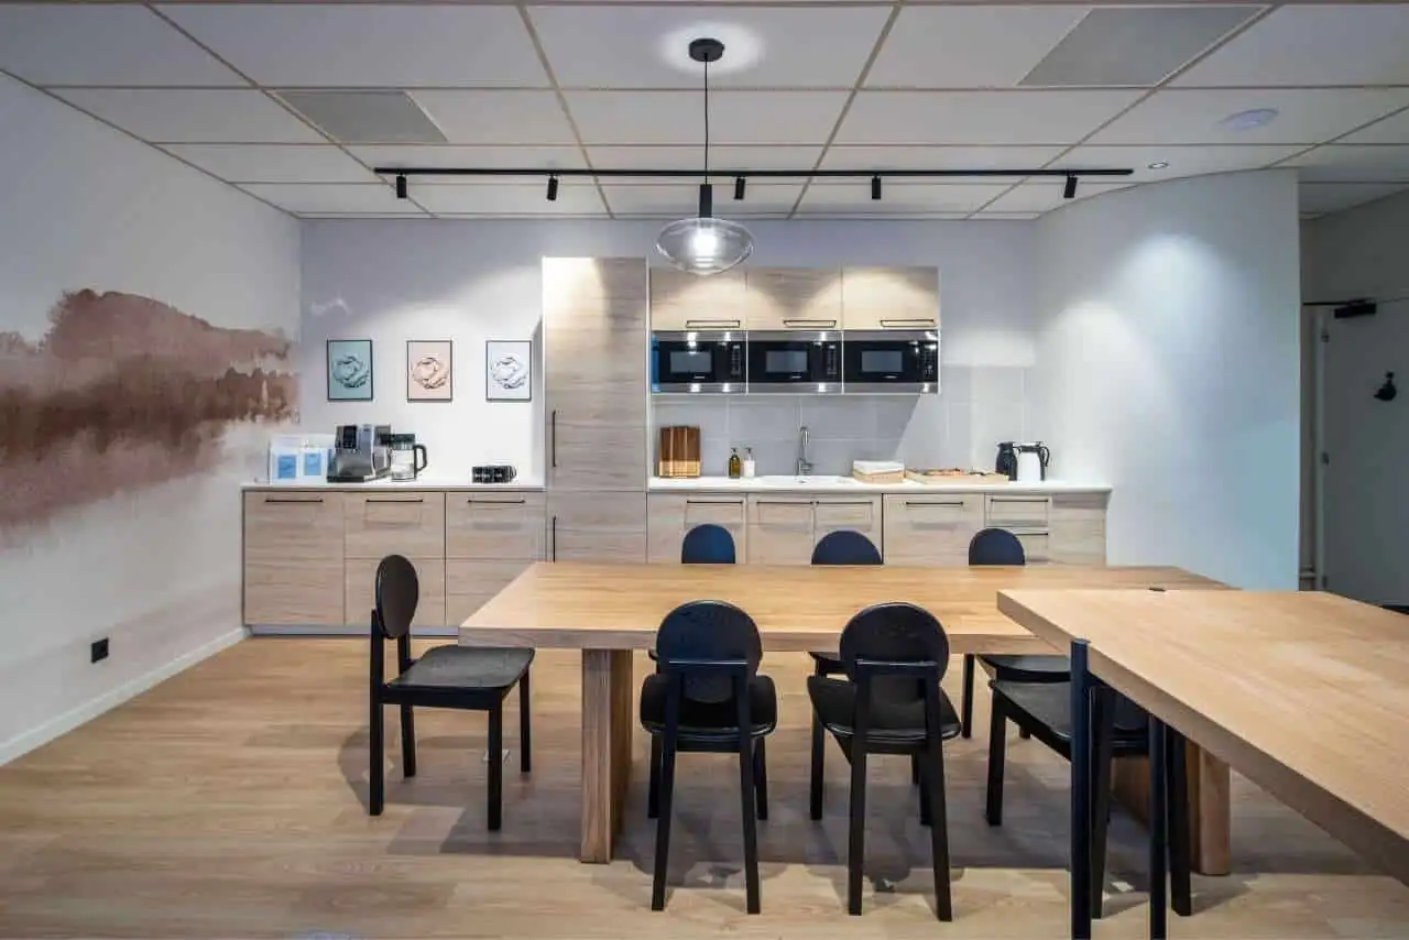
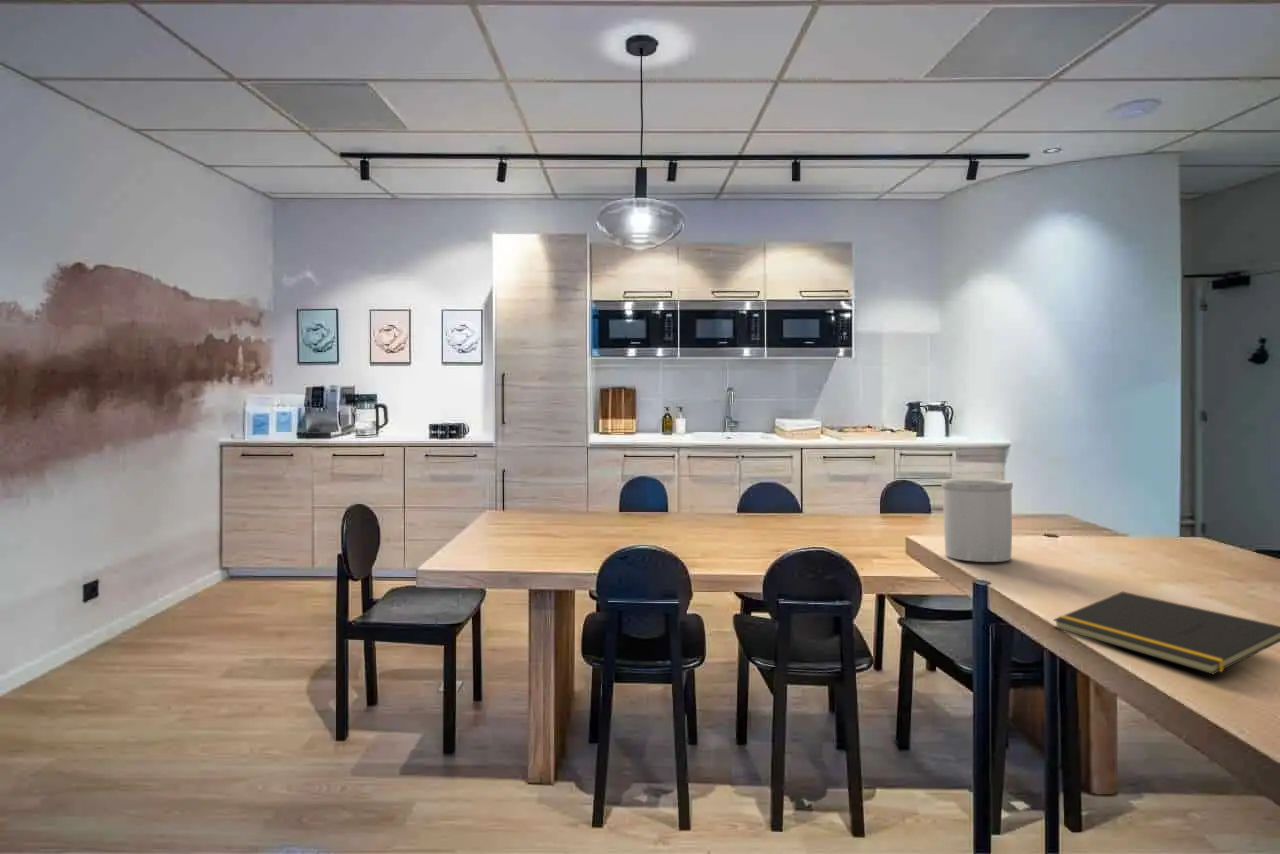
+ utensil holder (976, 518)
+ notepad (1162, 627)
